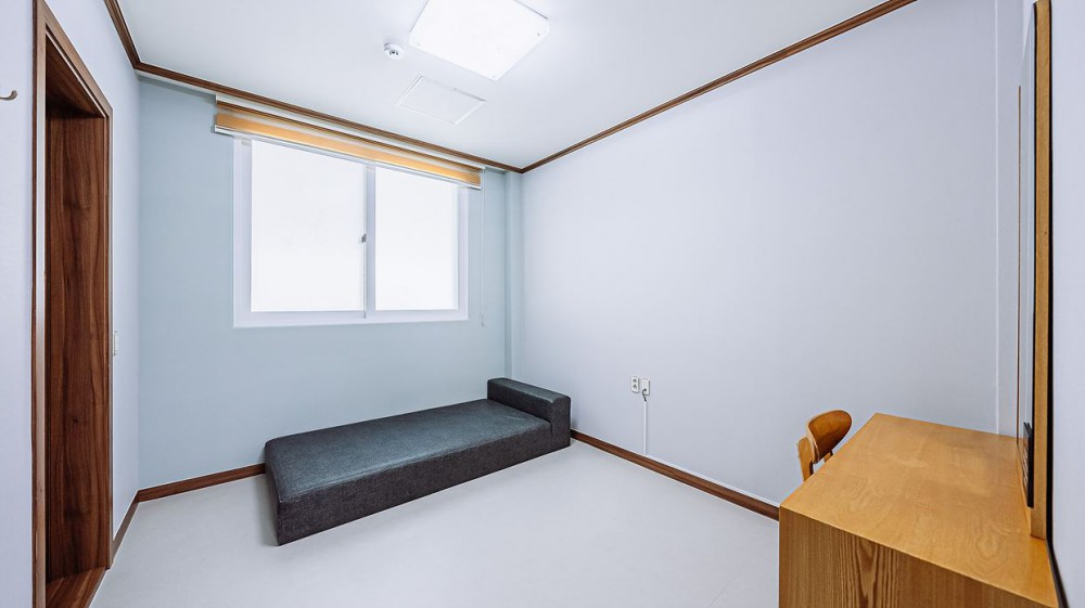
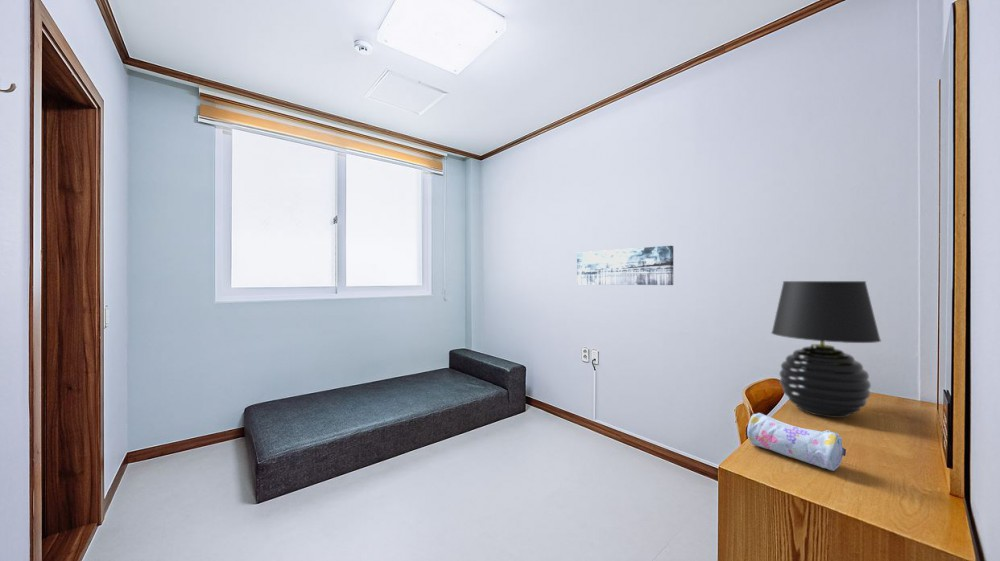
+ wall art (620, 267)
+ pencil case (792, 439)
+ table lamp (822, 346)
